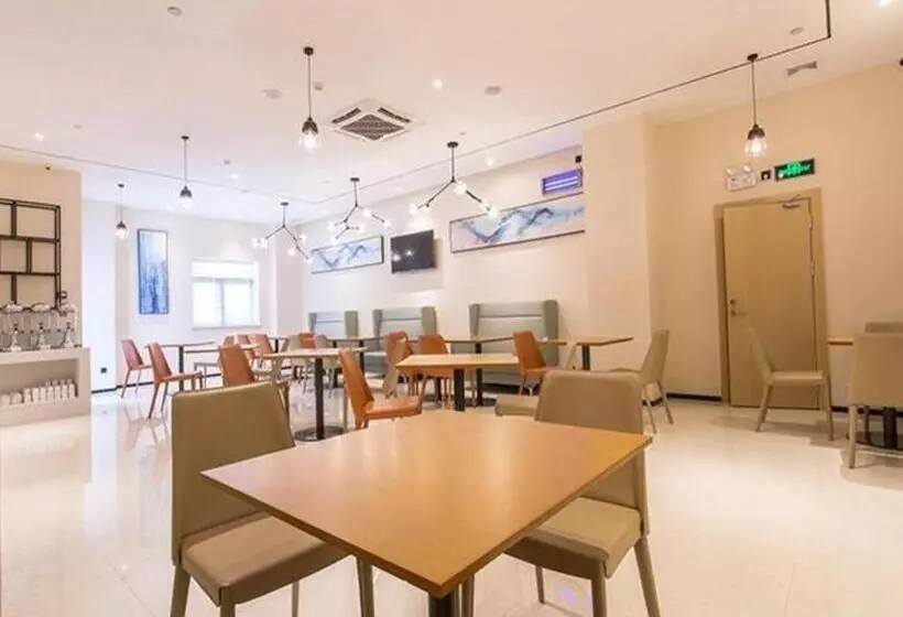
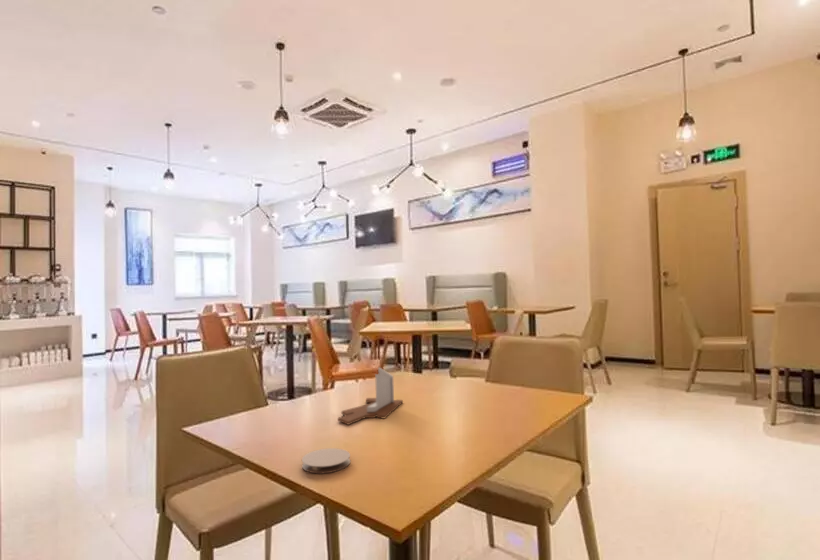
+ coaster (326, 460)
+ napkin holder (369, 398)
